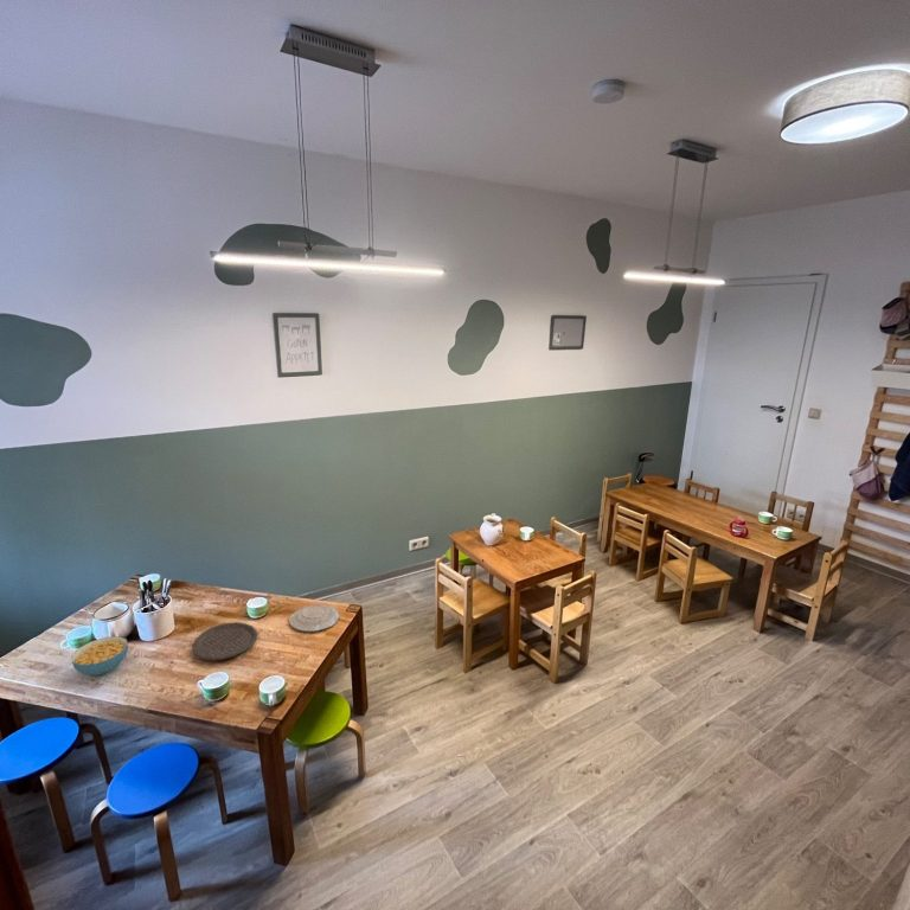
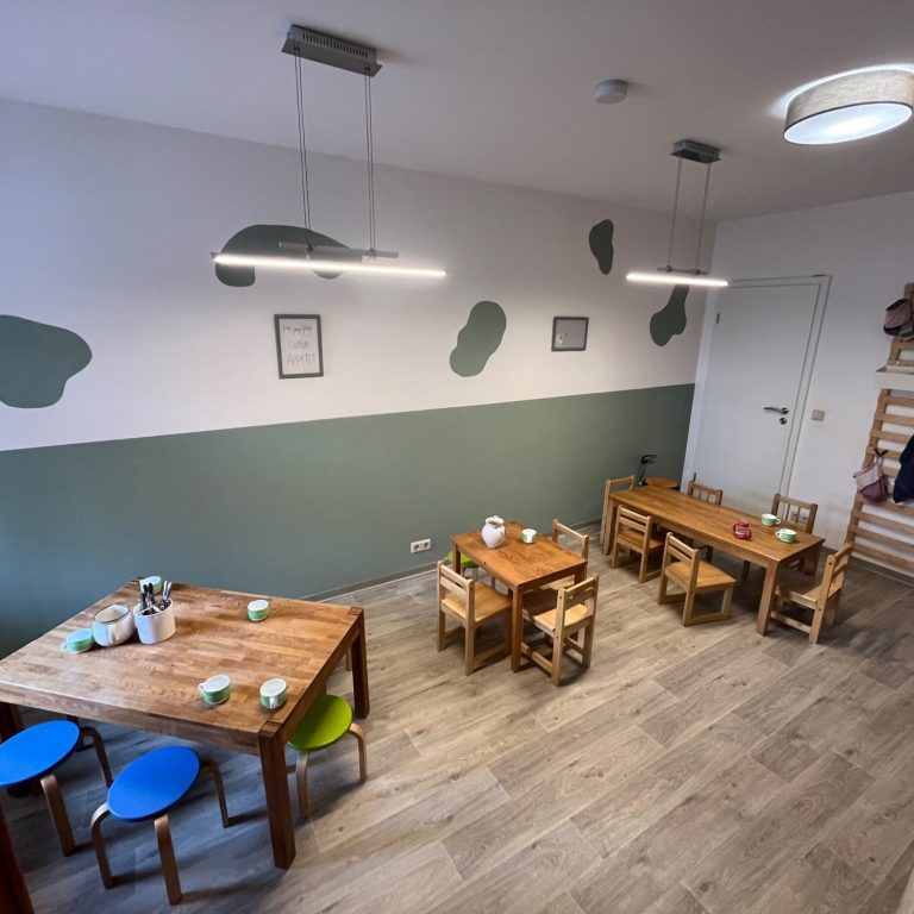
- plate (314, 614)
- plate (225, 641)
- cereal bowl (101, 660)
